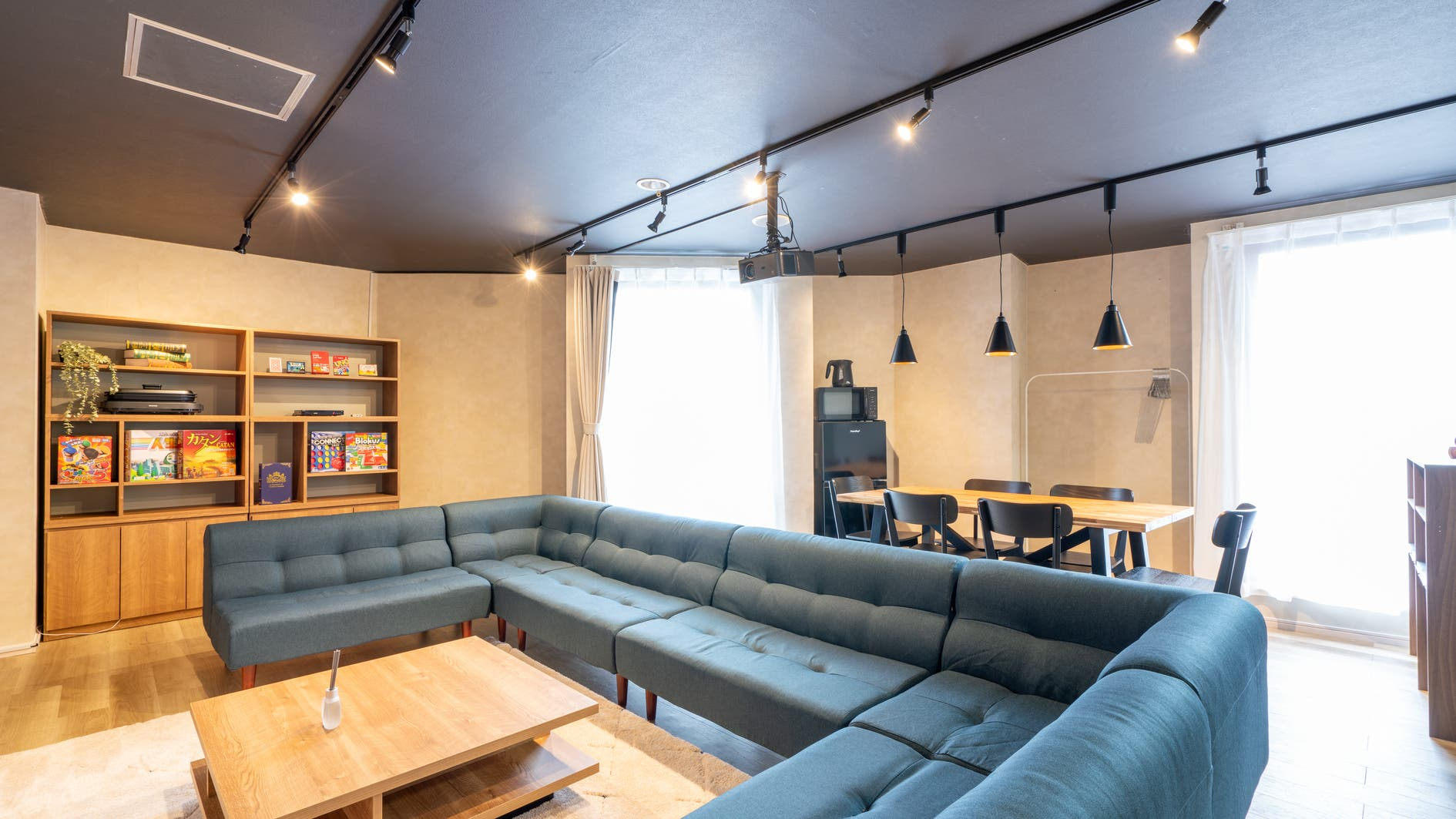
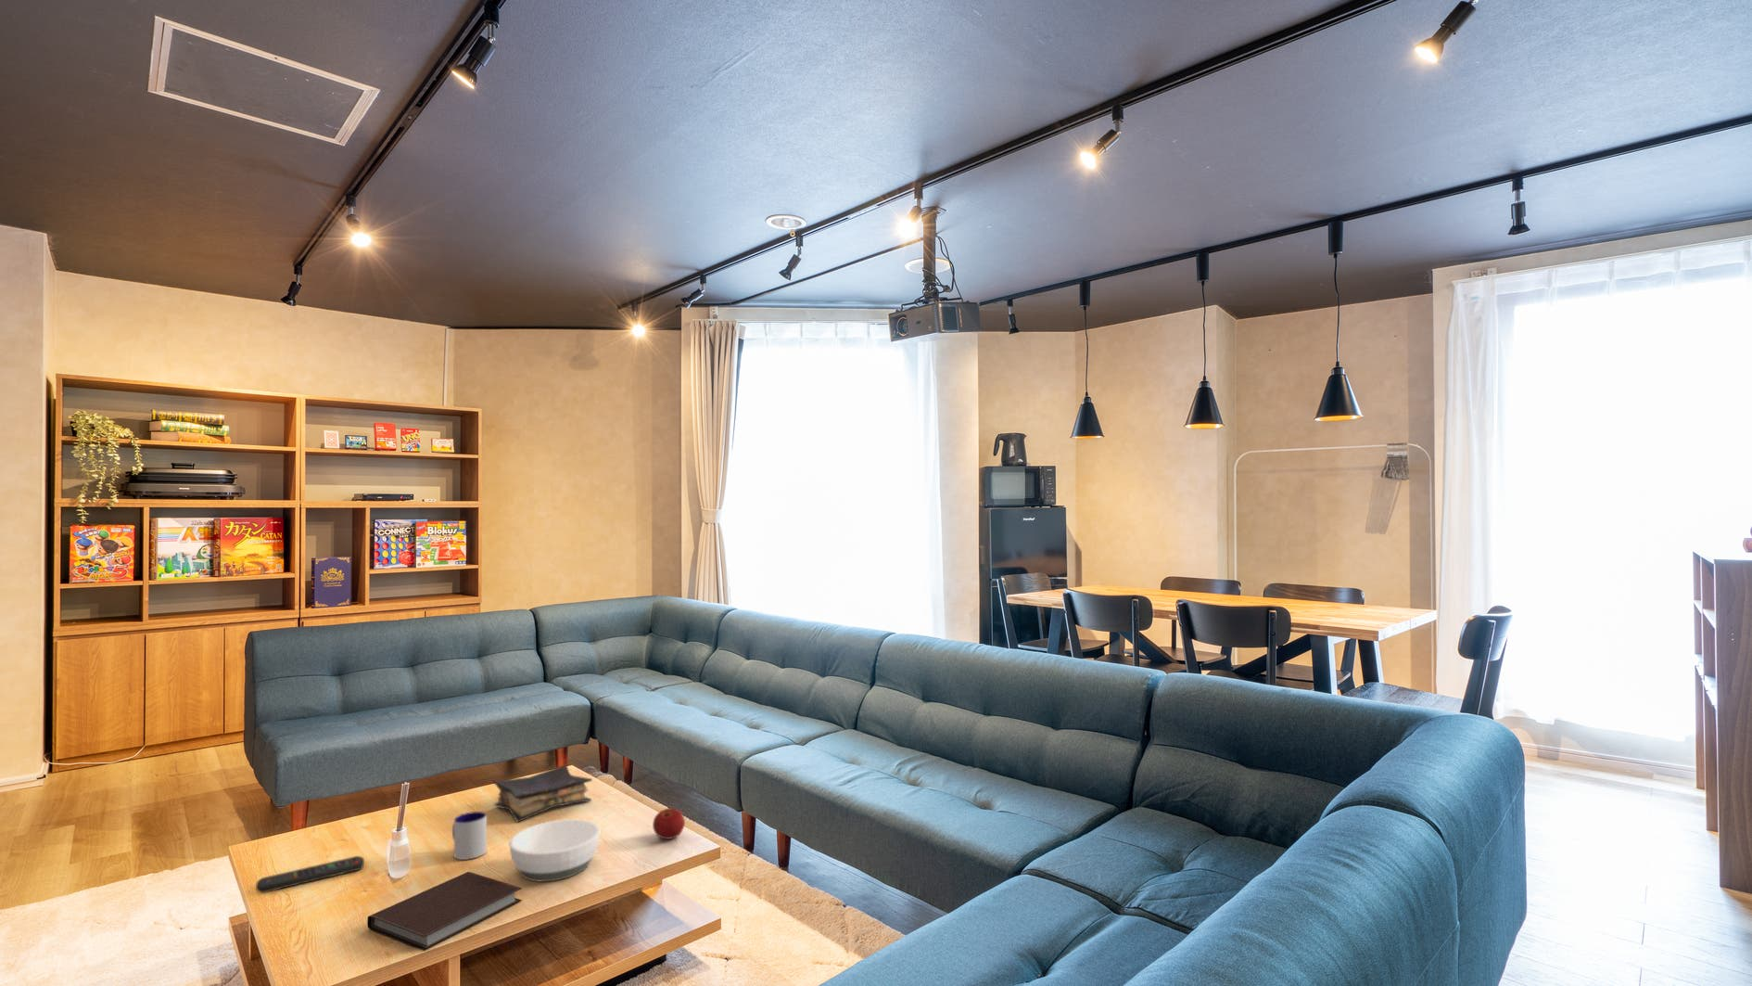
+ bowl (555, 851)
+ remote control (312, 873)
+ apple (668, 822)
+ book (541, 790)
+ mug (466, 834)
+ notebook (446, 908)
